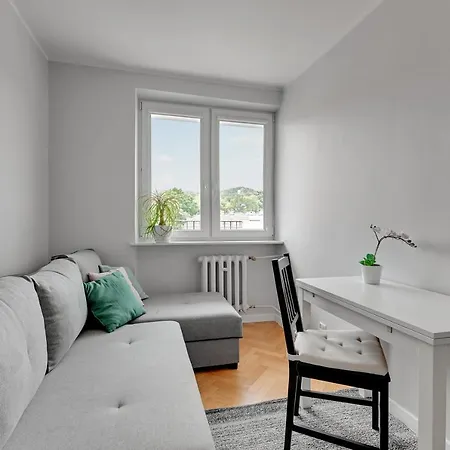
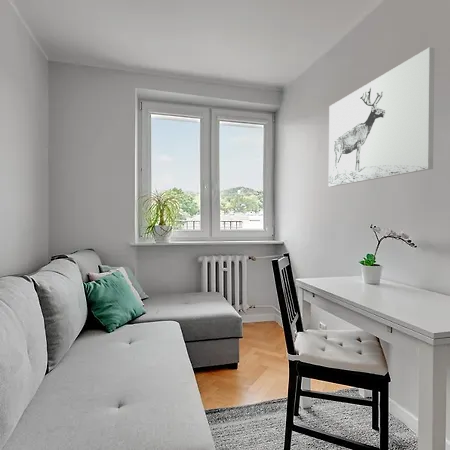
+ wall art (370, 131)
